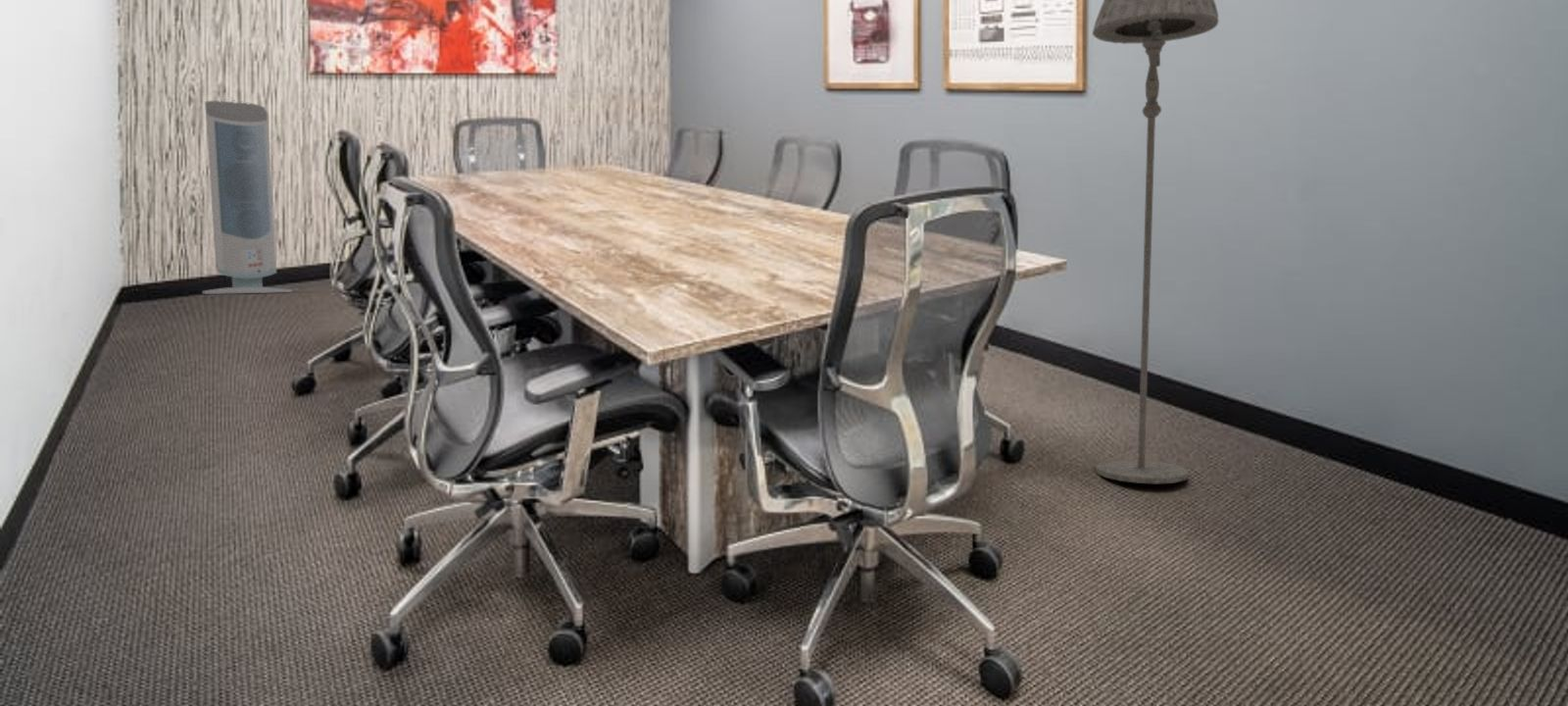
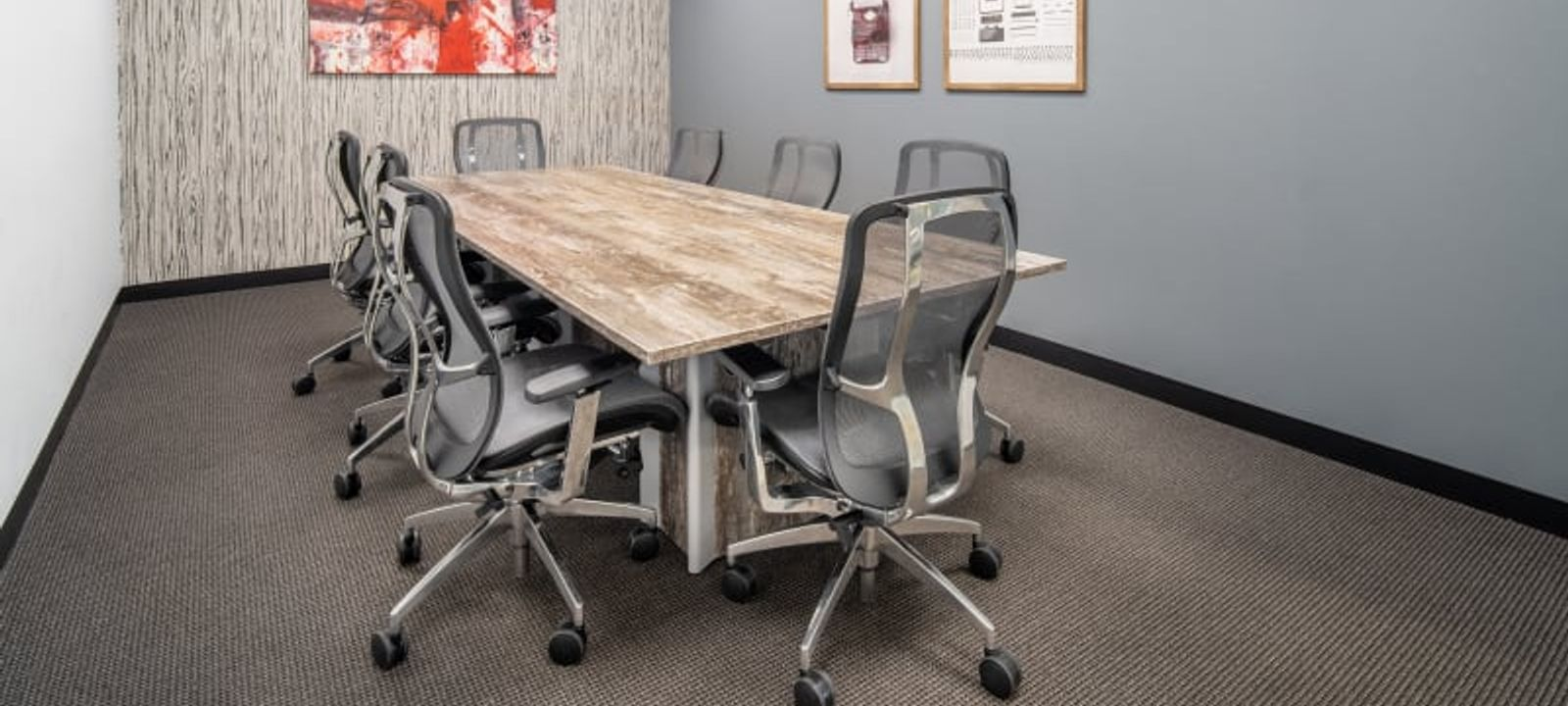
- air purifier (241, 196)
- floor lamp (1149, 221)
